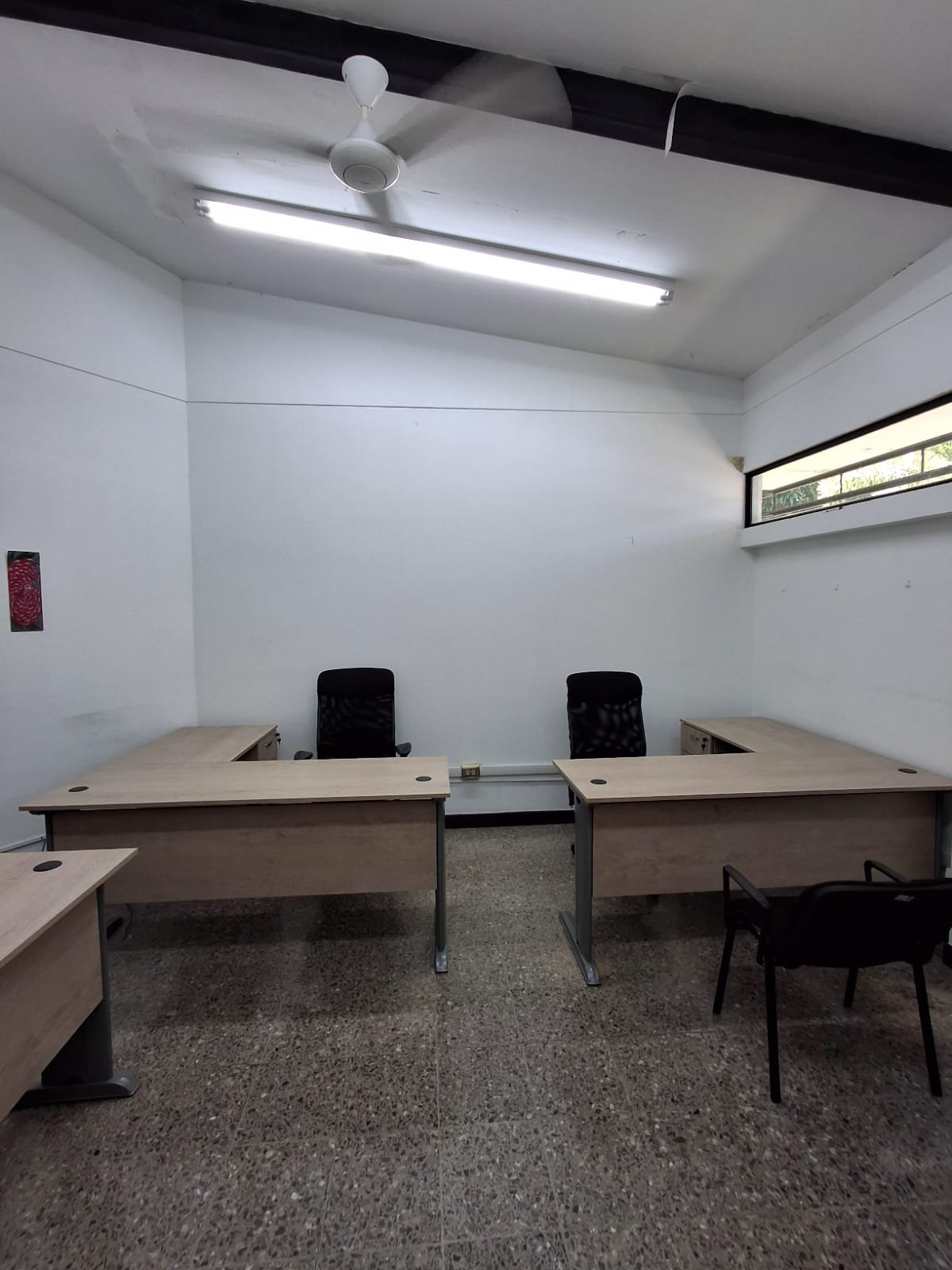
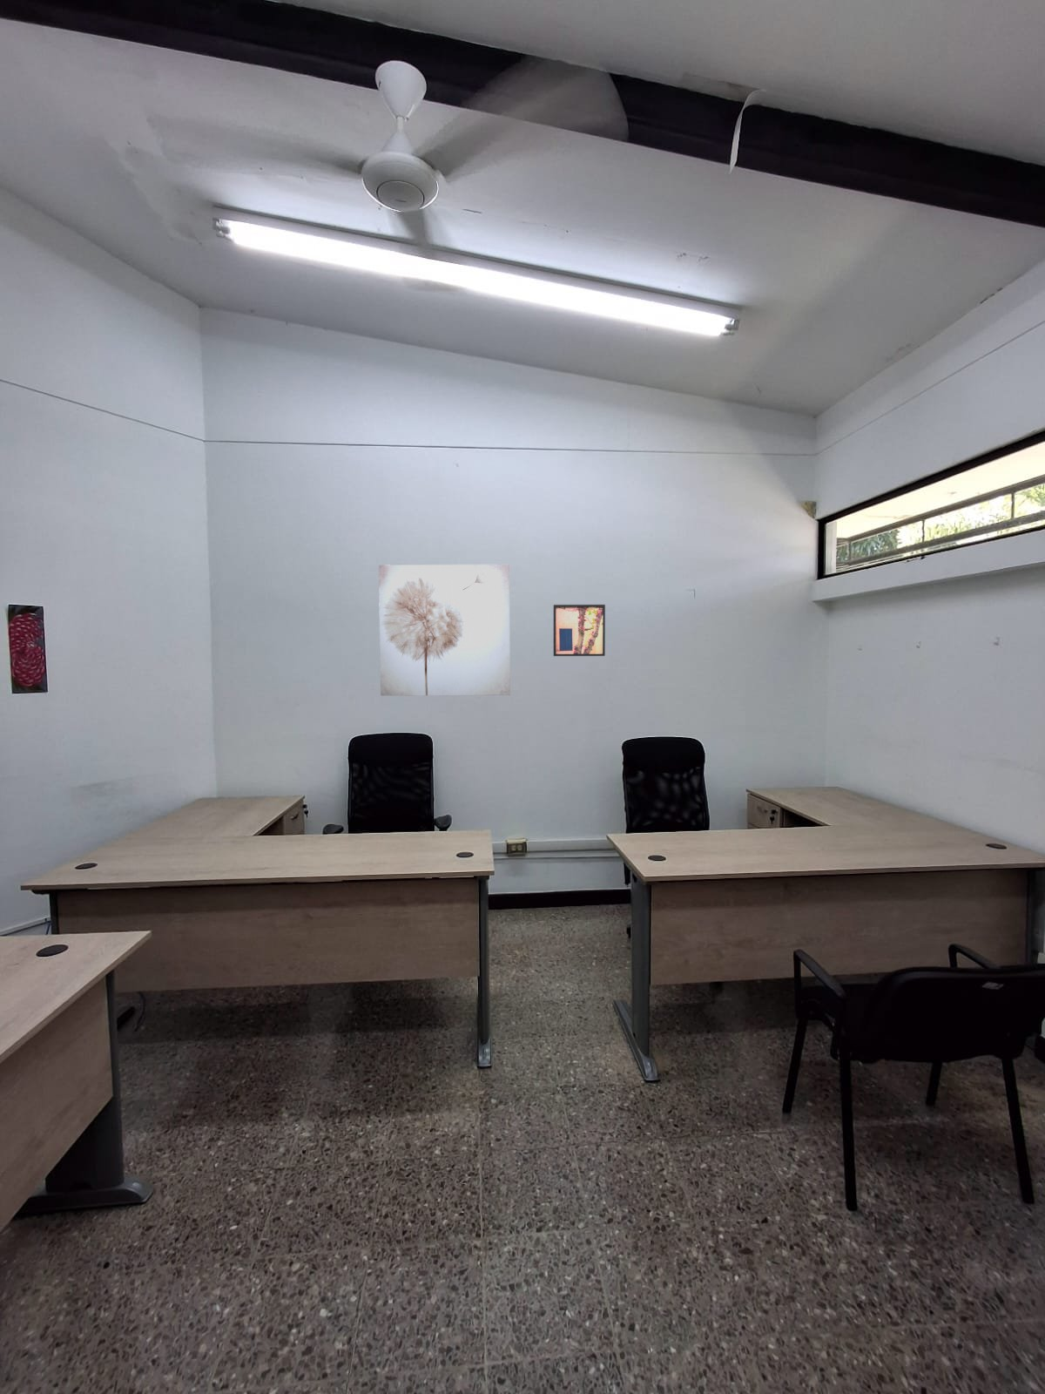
+ wall art (445, 630)
+ wall art (578, 630)
